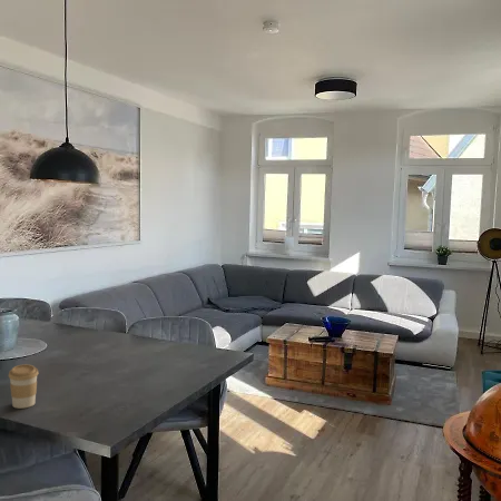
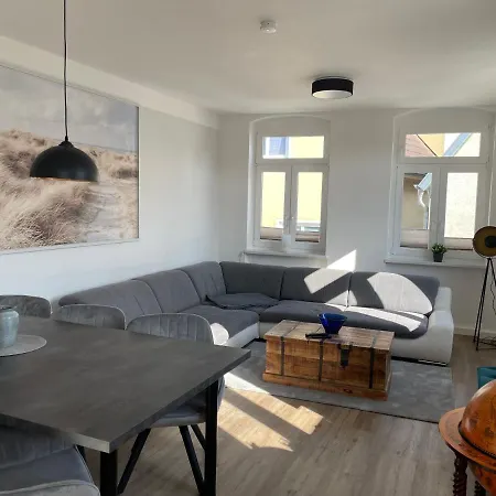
- coffee cup (23, 385)
